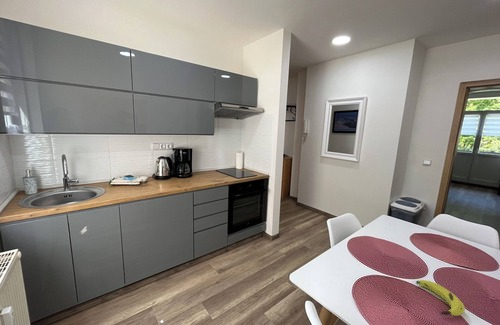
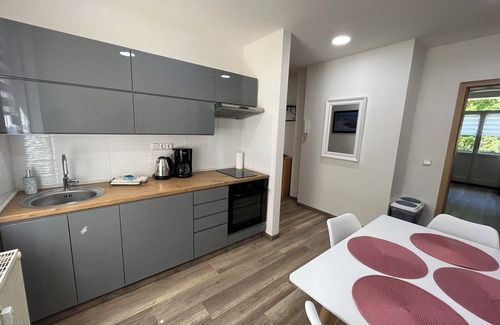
- banana (436, 293)
